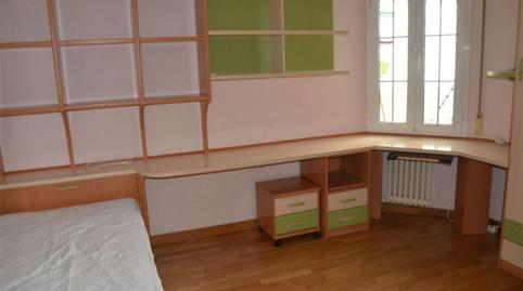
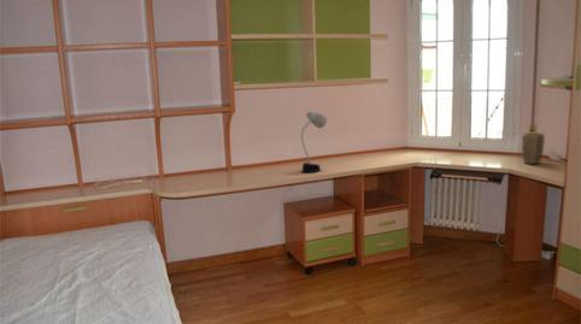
+ plant pot (533, 148)
+ desk lamp (304, 145)
